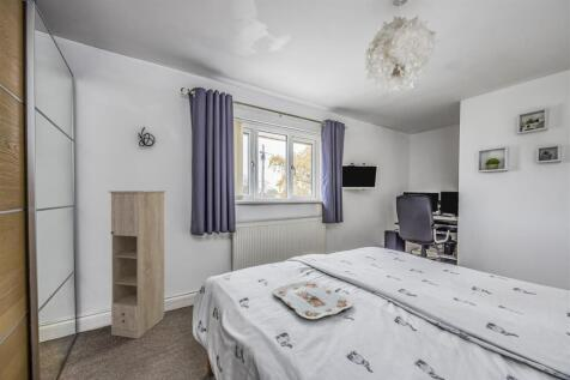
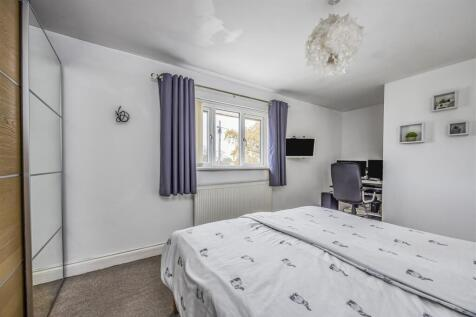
- storage cabinet (139, 258)
- serving tray (310, 297)
